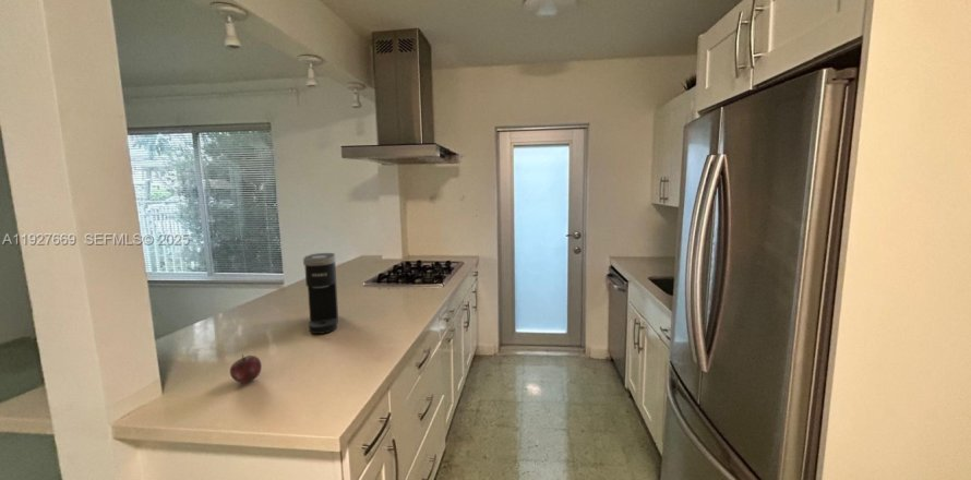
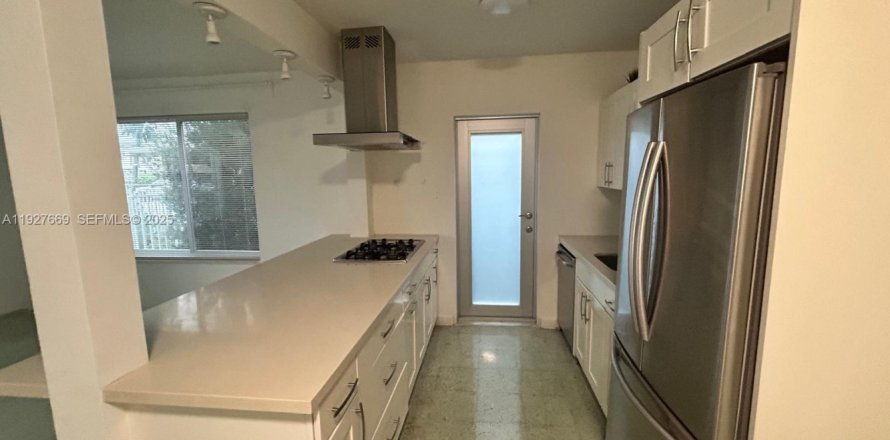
- coffee maker (322, 289)
- apple (245, 368)
